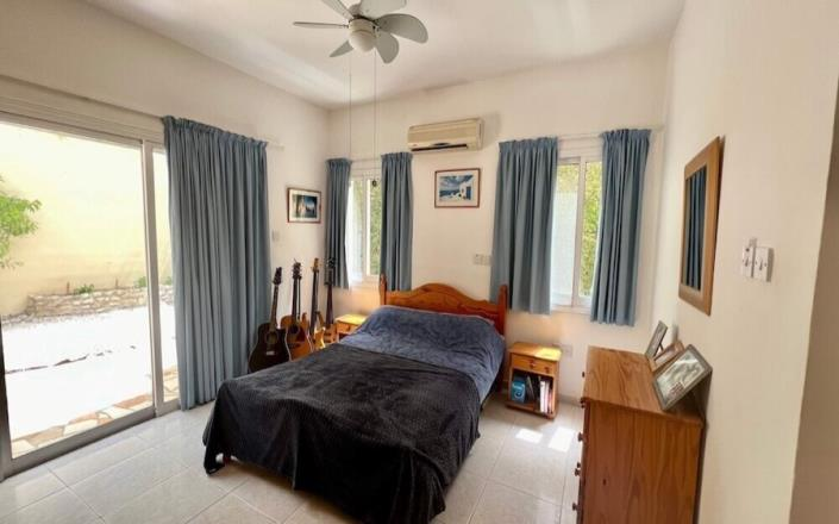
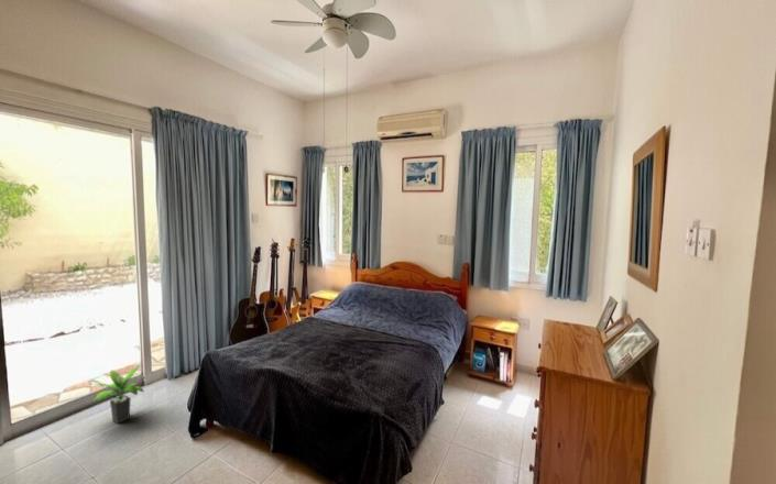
+ potted plant (119, 396)
